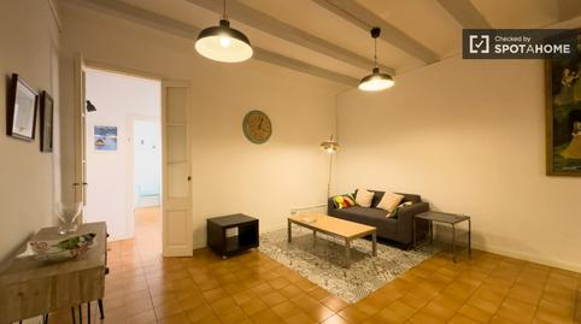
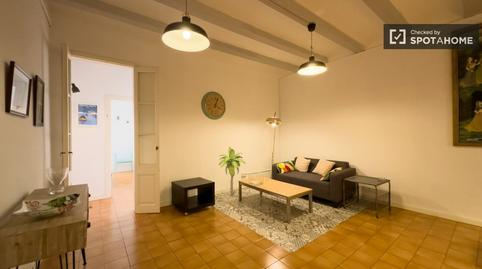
+ palm tree (231, 171)
